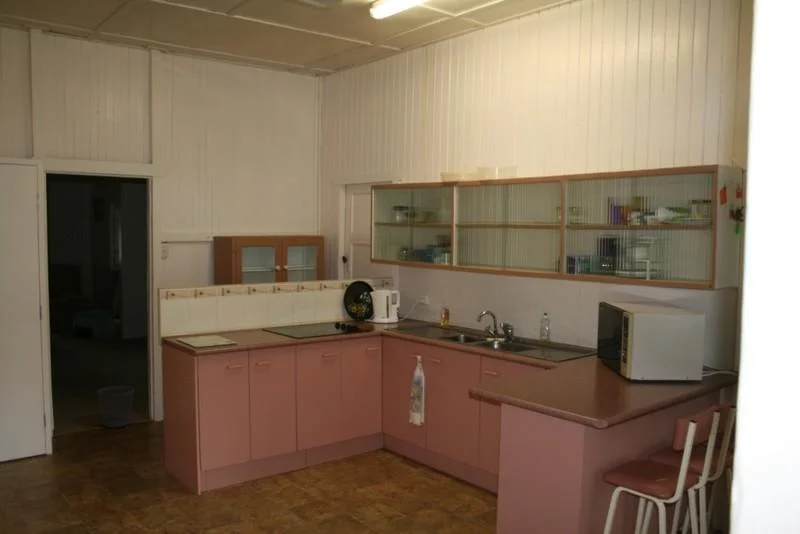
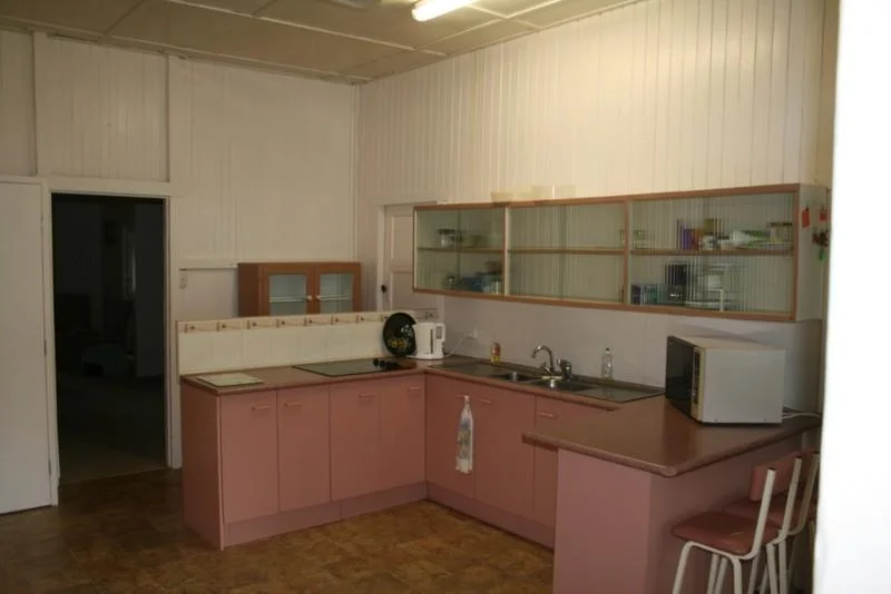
- wastebasket (116, 407)
